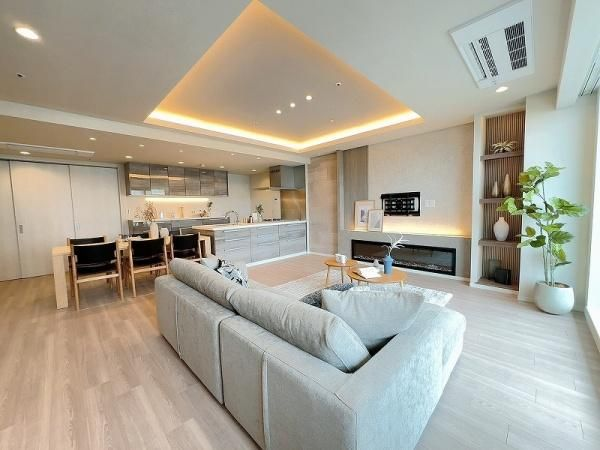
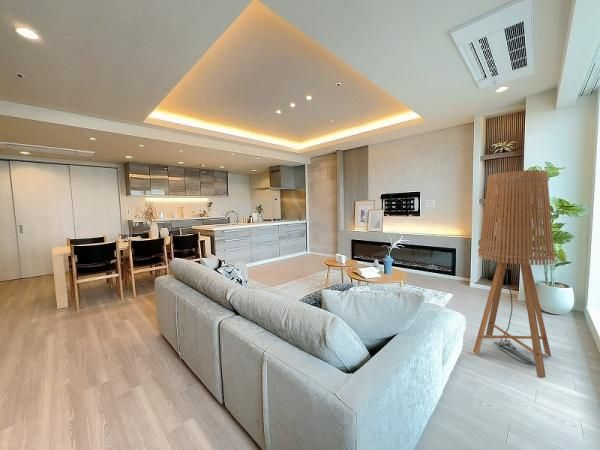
+ floor lamp (514, 263)
